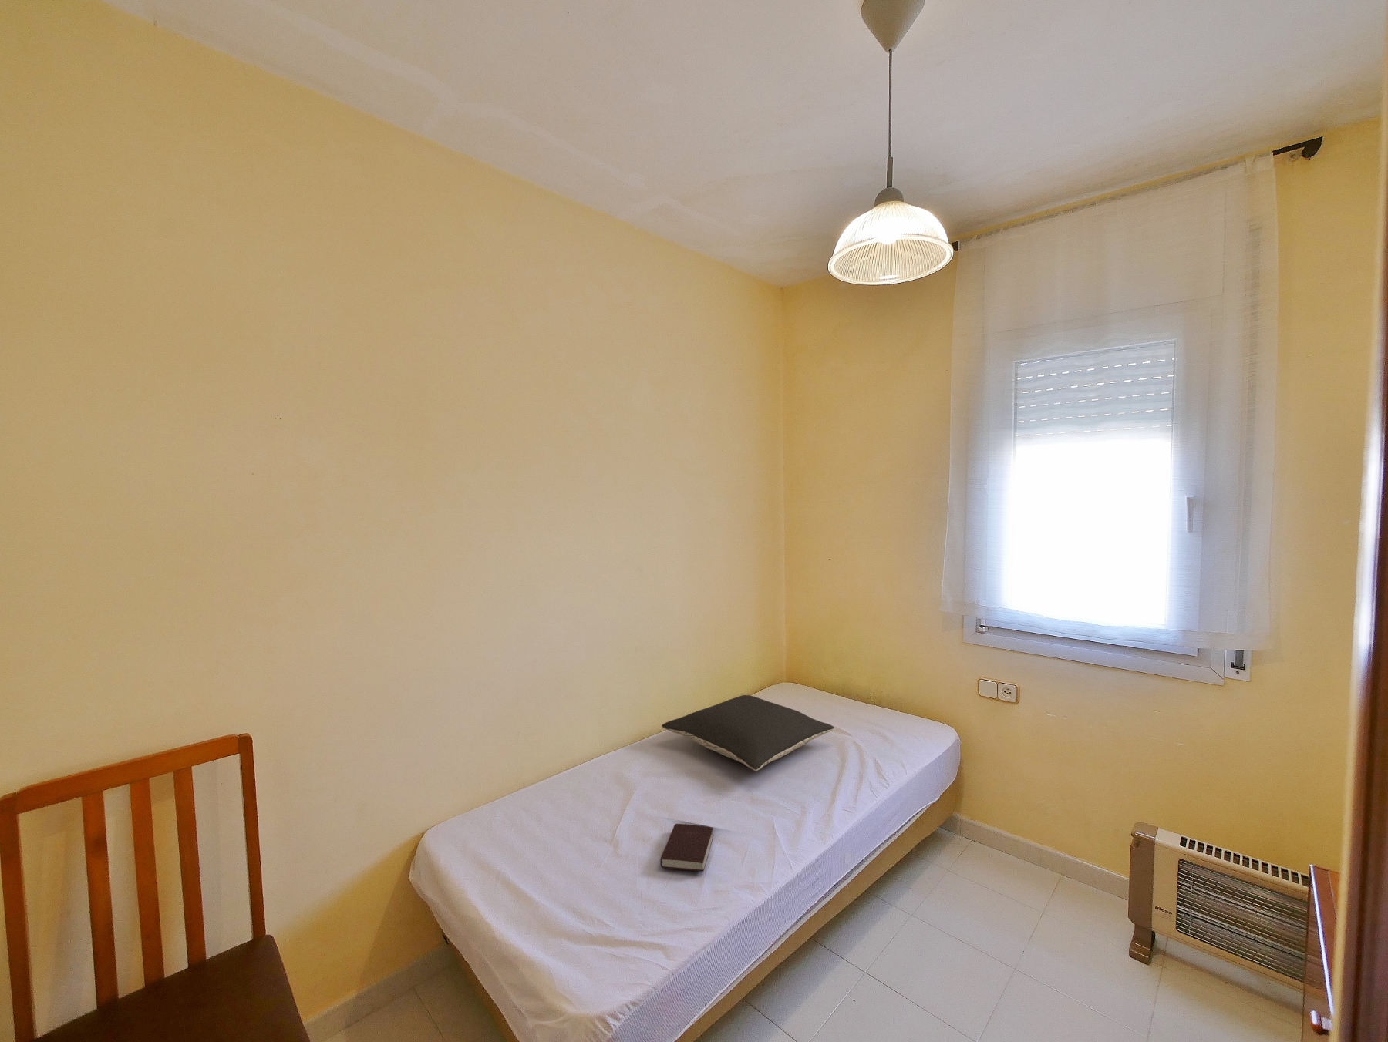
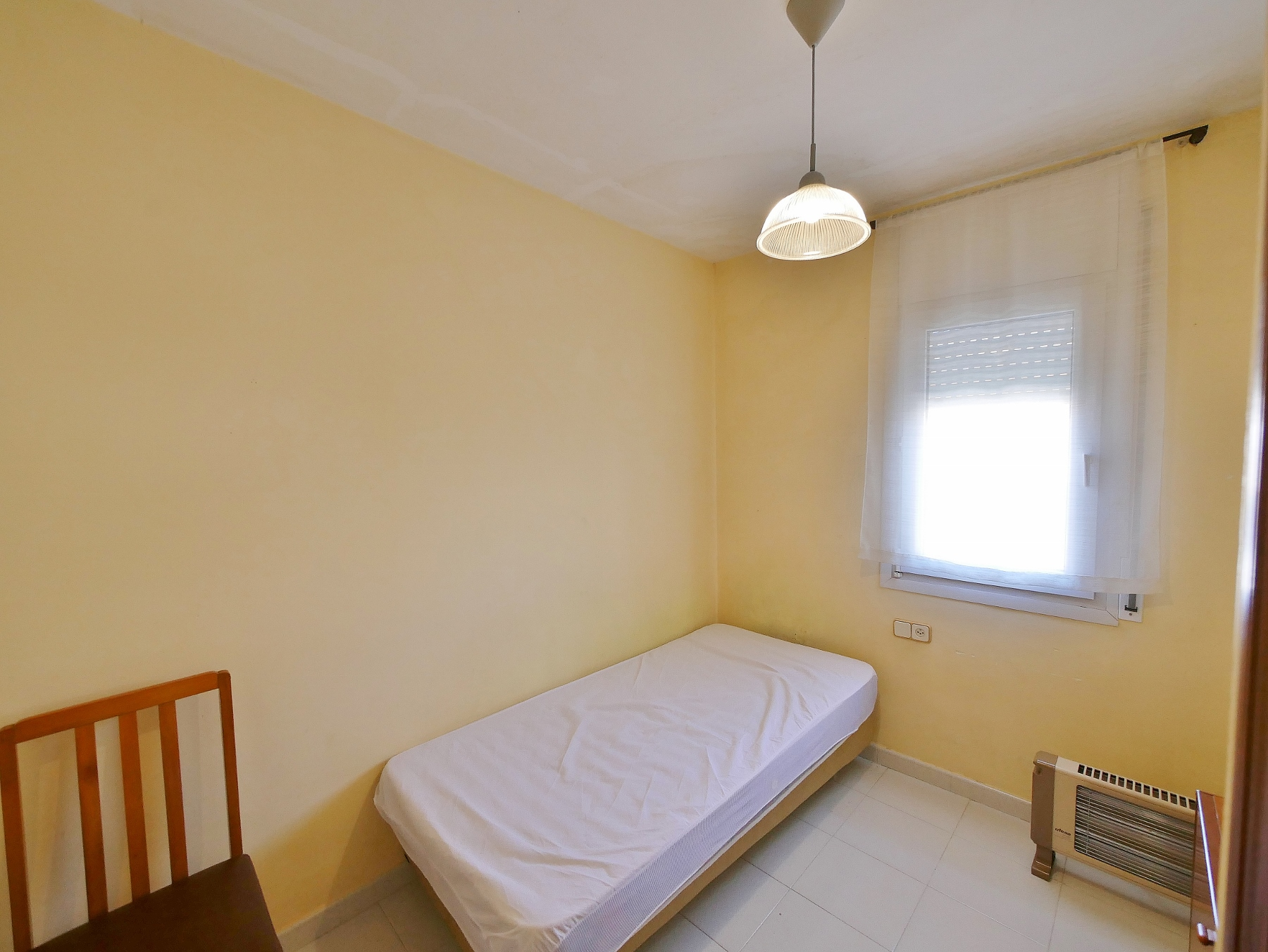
- pillow (748, 727)
- book (687, 845)
